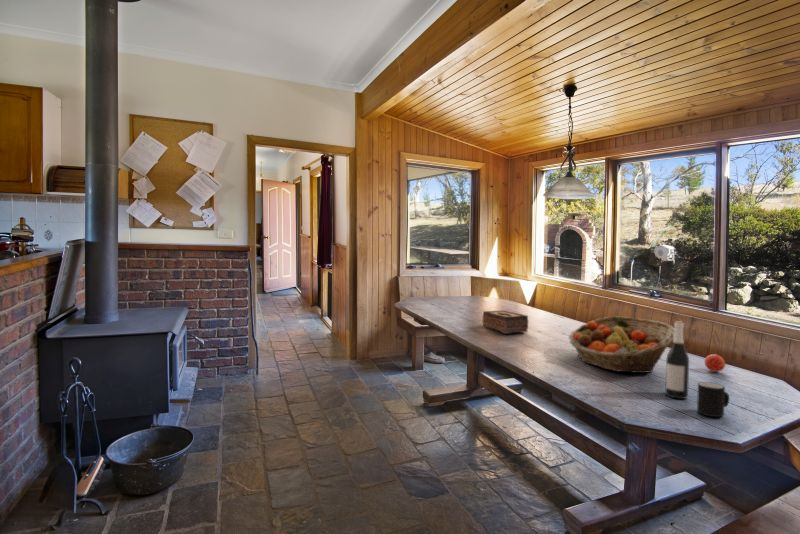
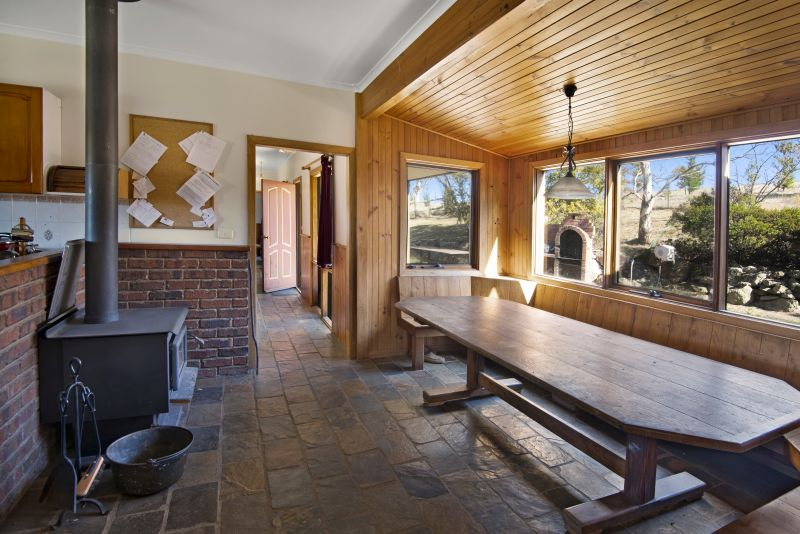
- apple (714, 362)
- fruit basket (619, 342)
- wine bottle (677, 358)
- mug (715, 399)
- tissue box (504, 321)
